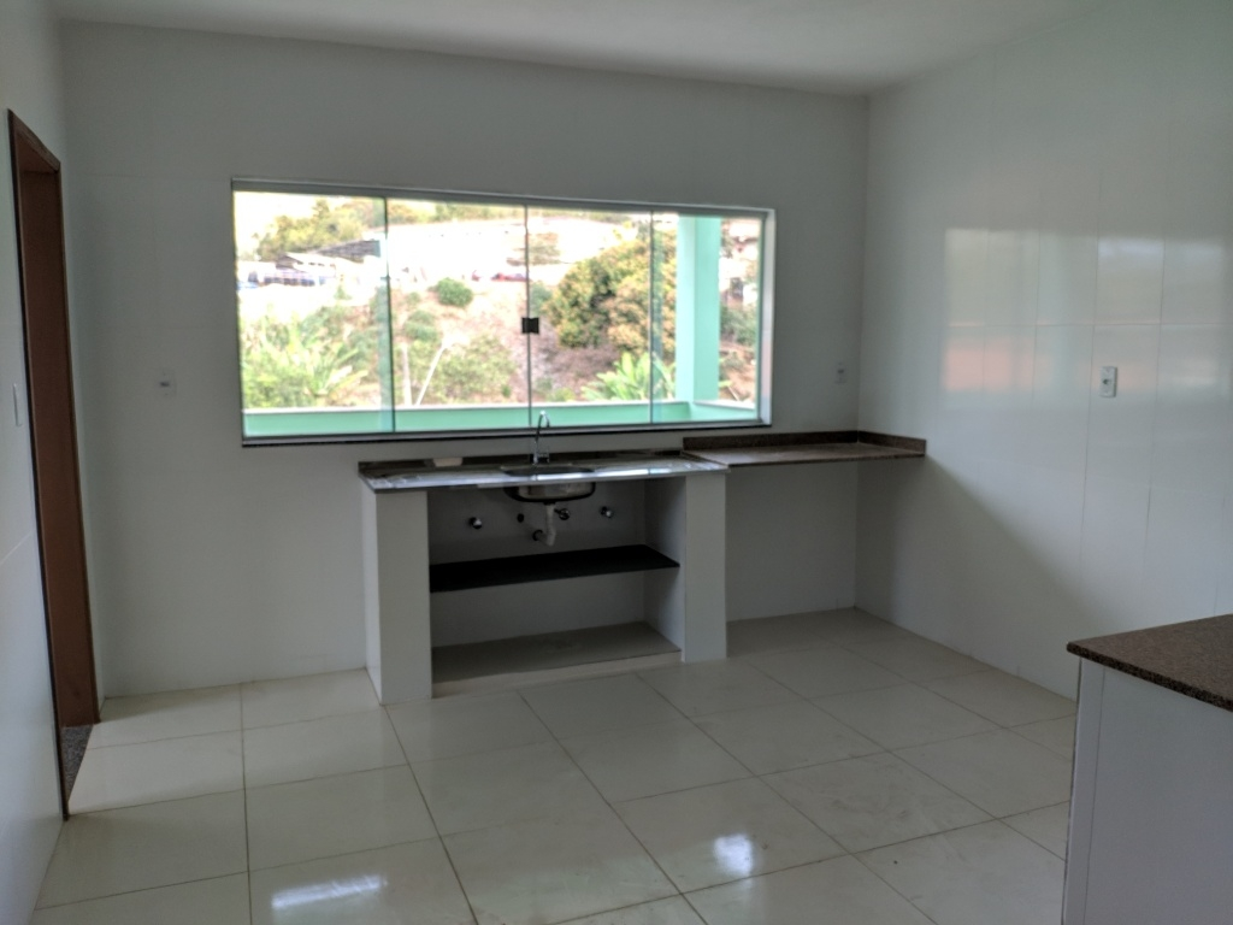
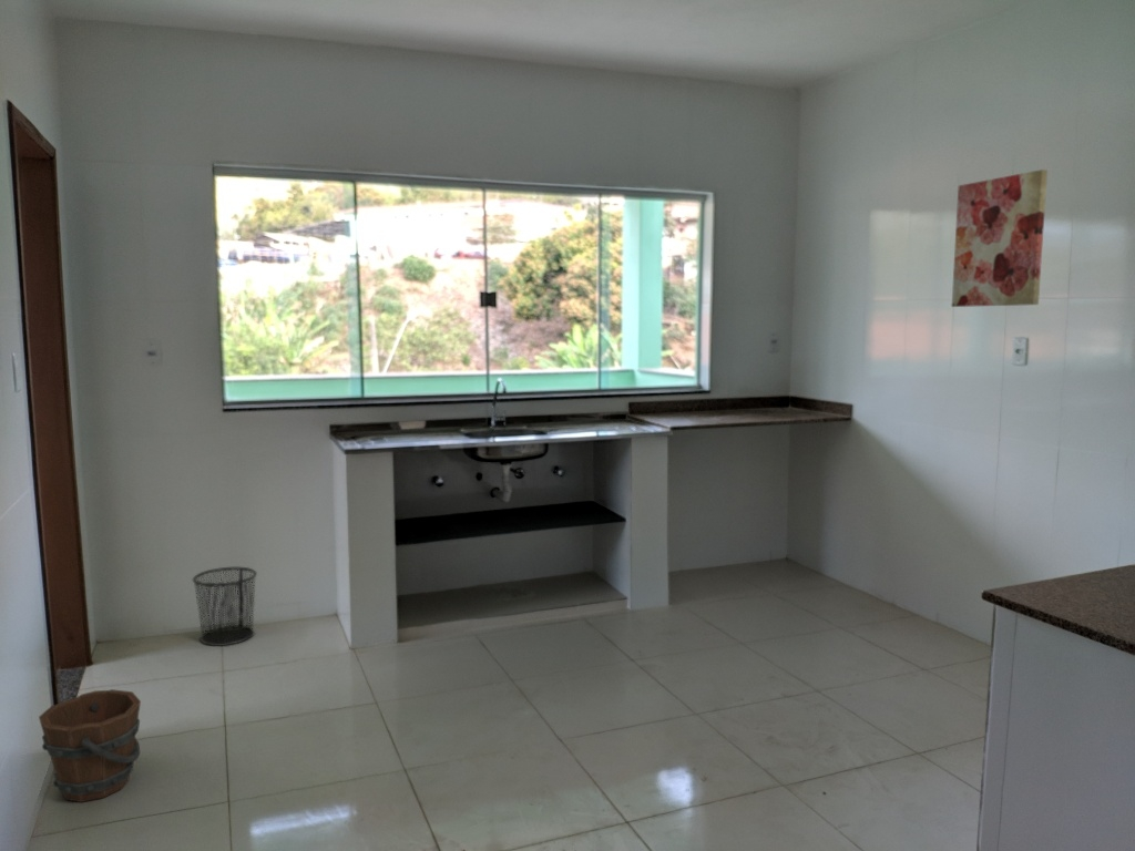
+ waste bin (226, 605)
+ bucket (93, 747)
+ wall art (996, 242)
